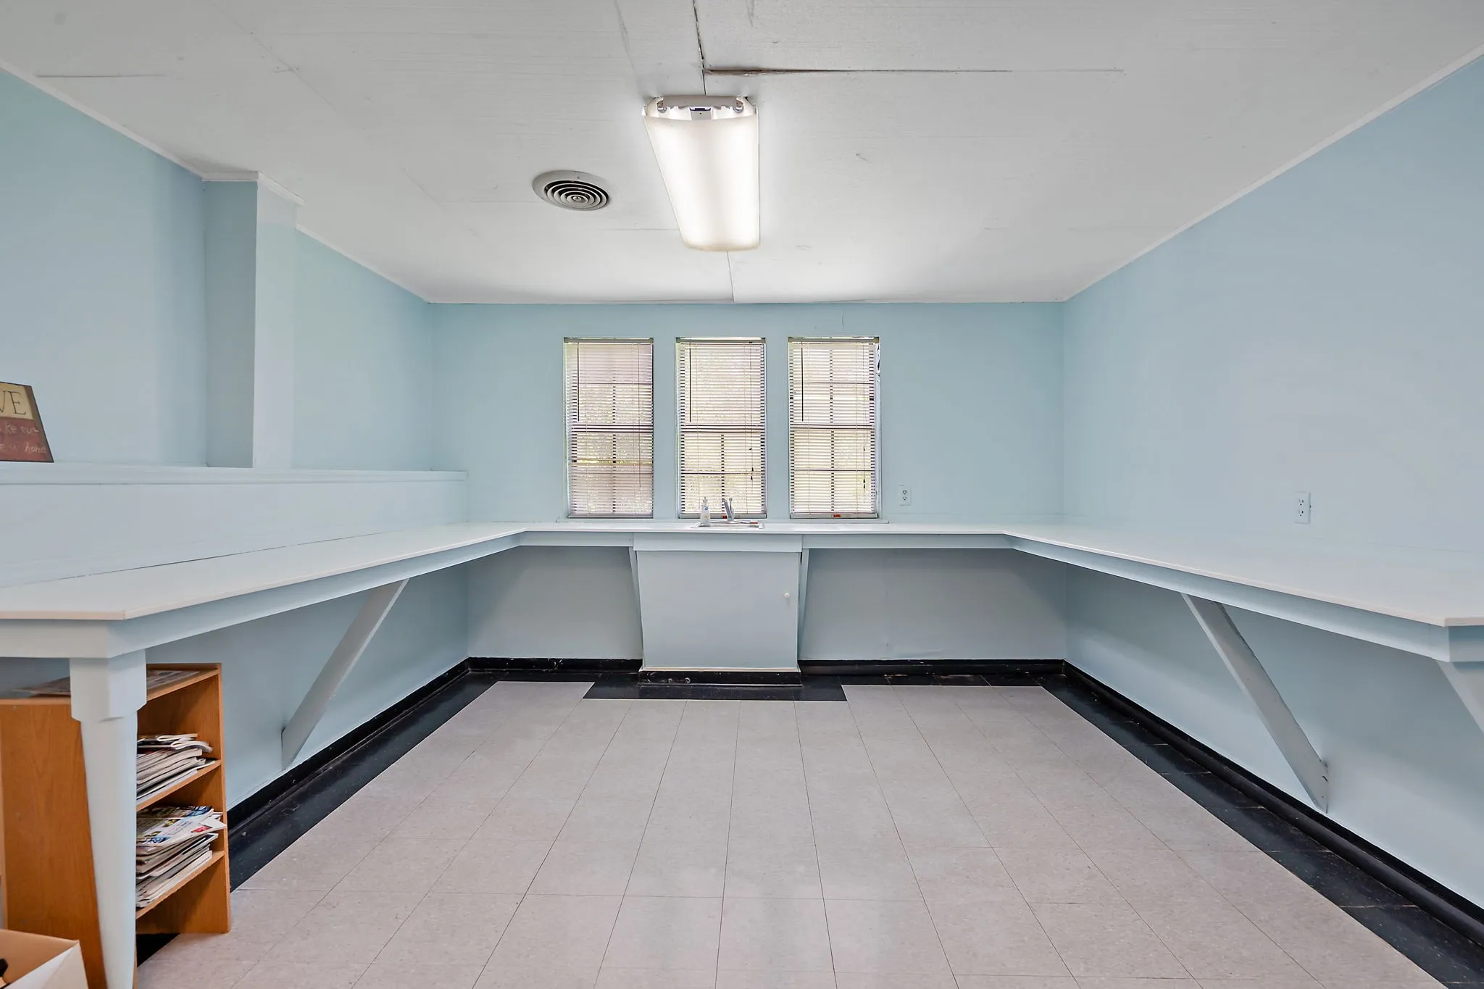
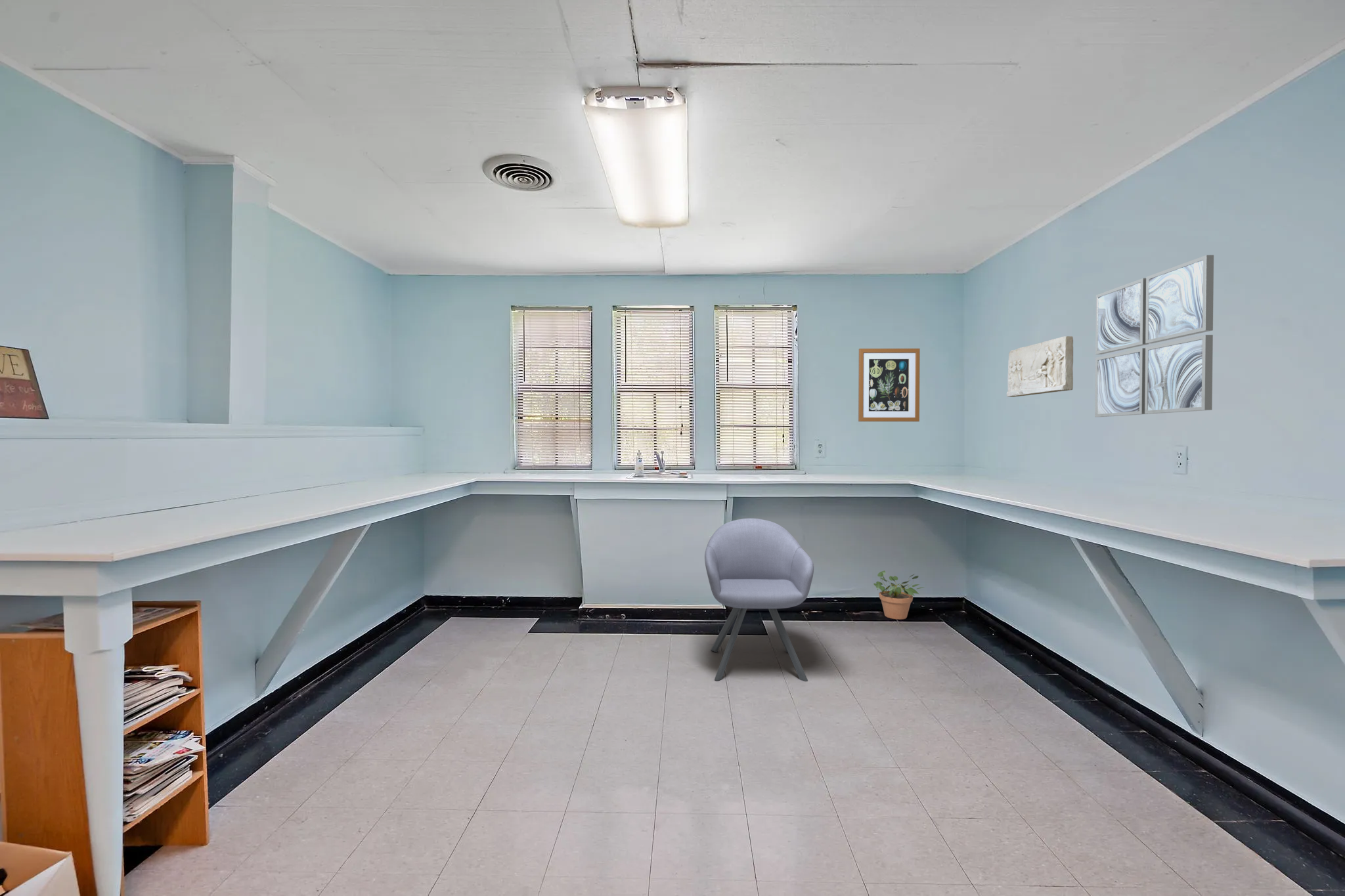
+ chair (755, 592)
+ wall art (889, 385)
+ potted plant (898, 594)
+ relief sculpture (1036, 368)
+ wall art (1147, 344)
